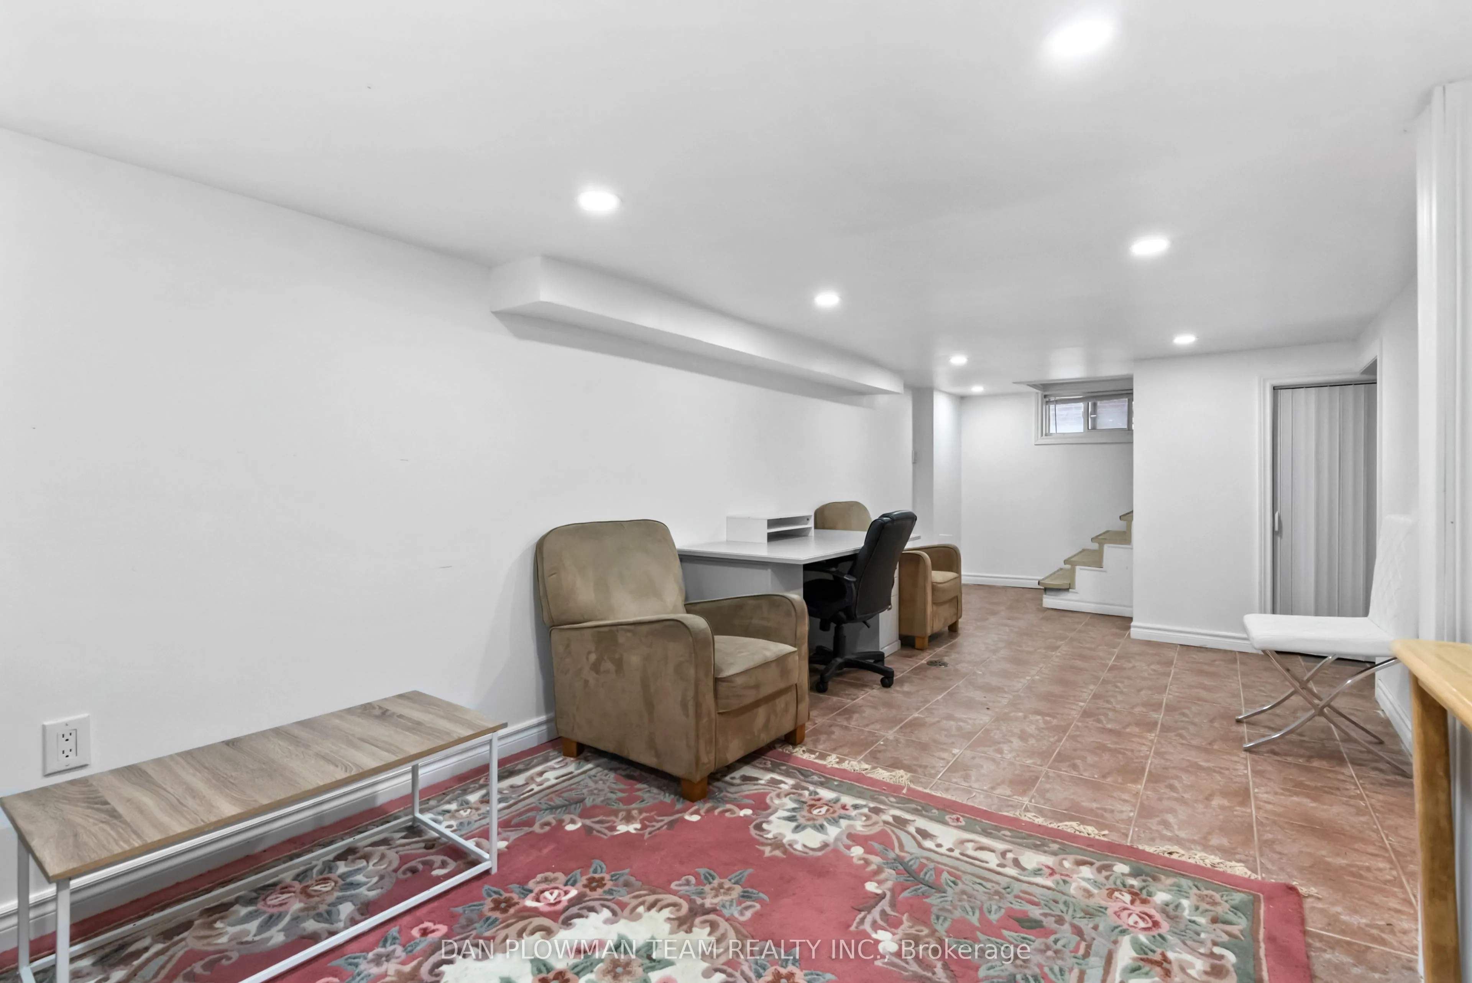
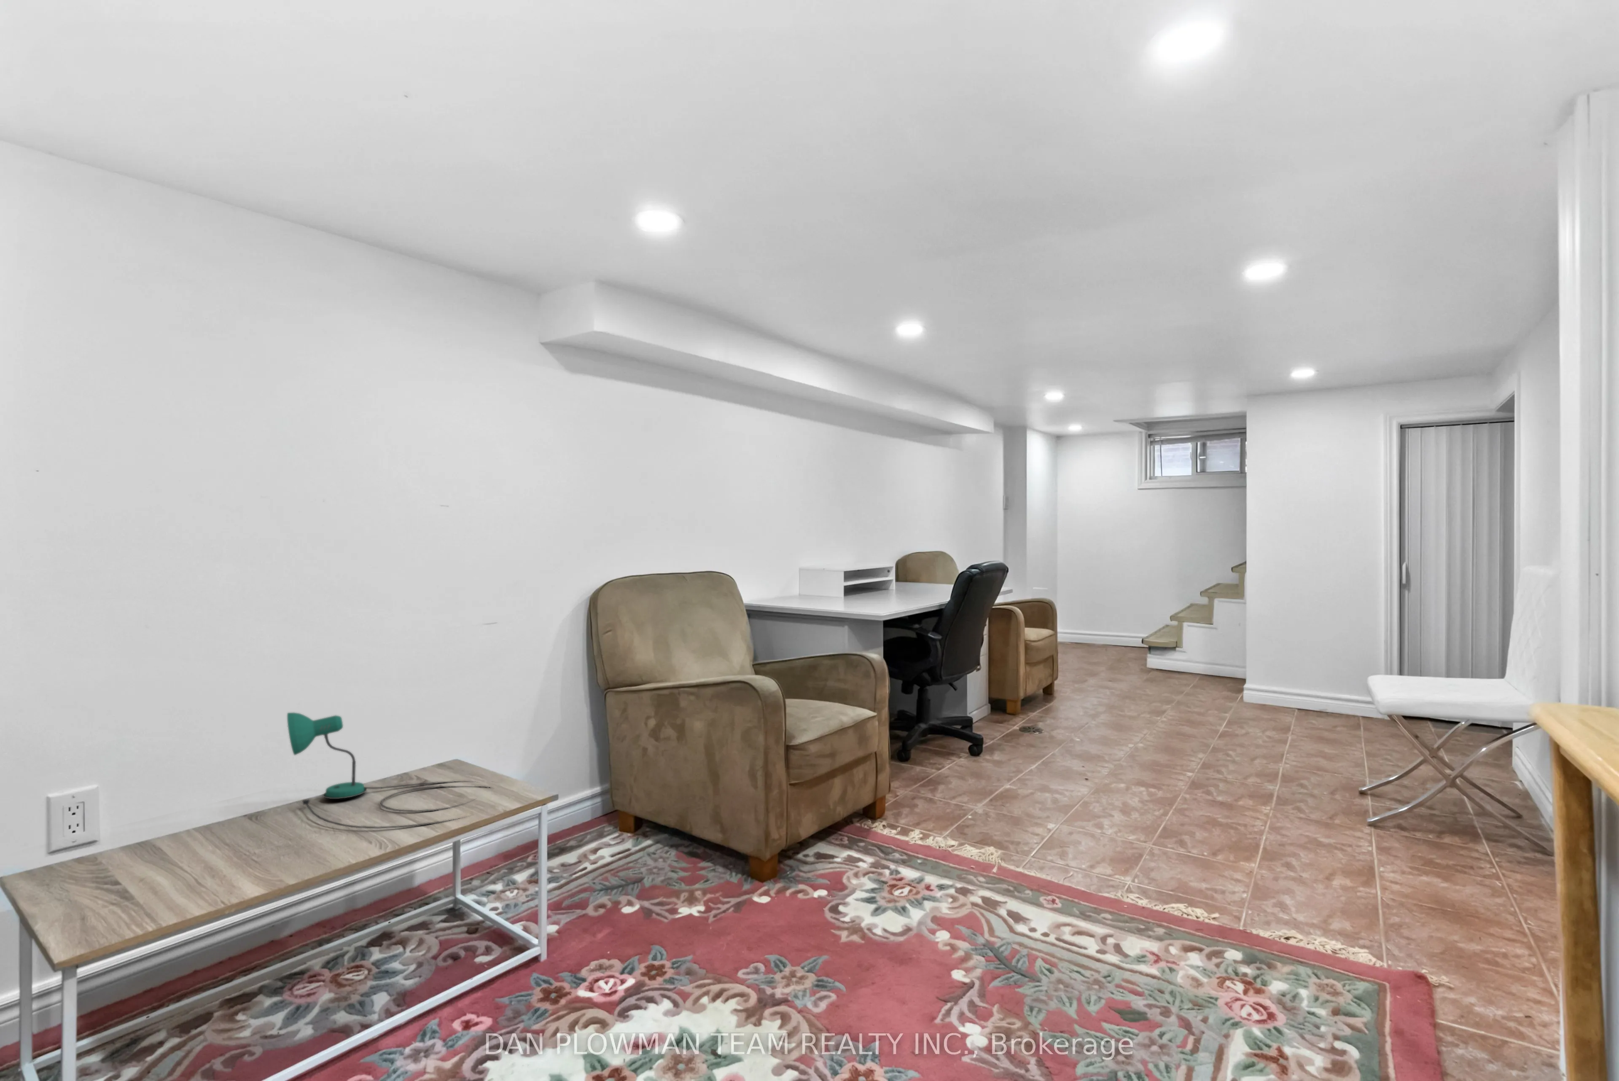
+ desk lamp (403, 784)
